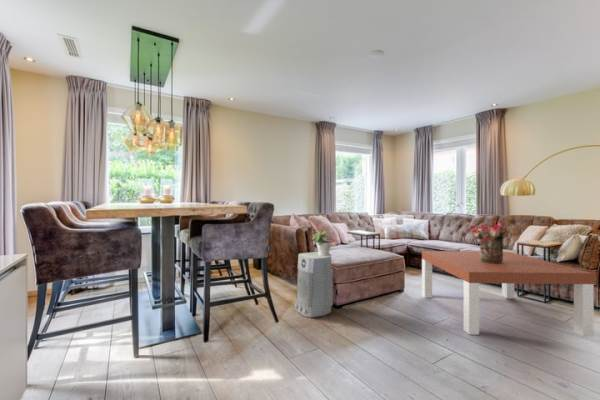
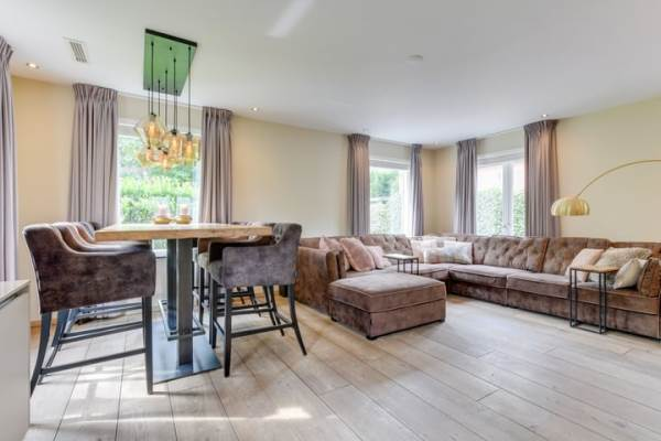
- coffee table (492, 282)
- potted plant (320, 242)
- air purifier (315, 282)
- bouquet (489, 240)
